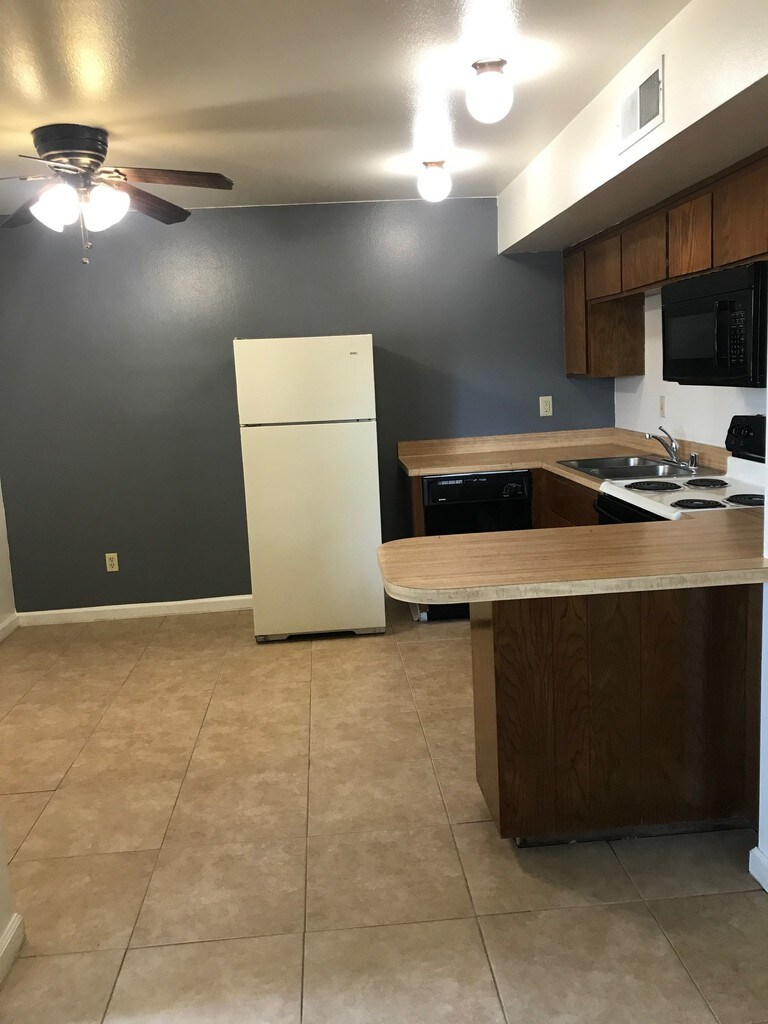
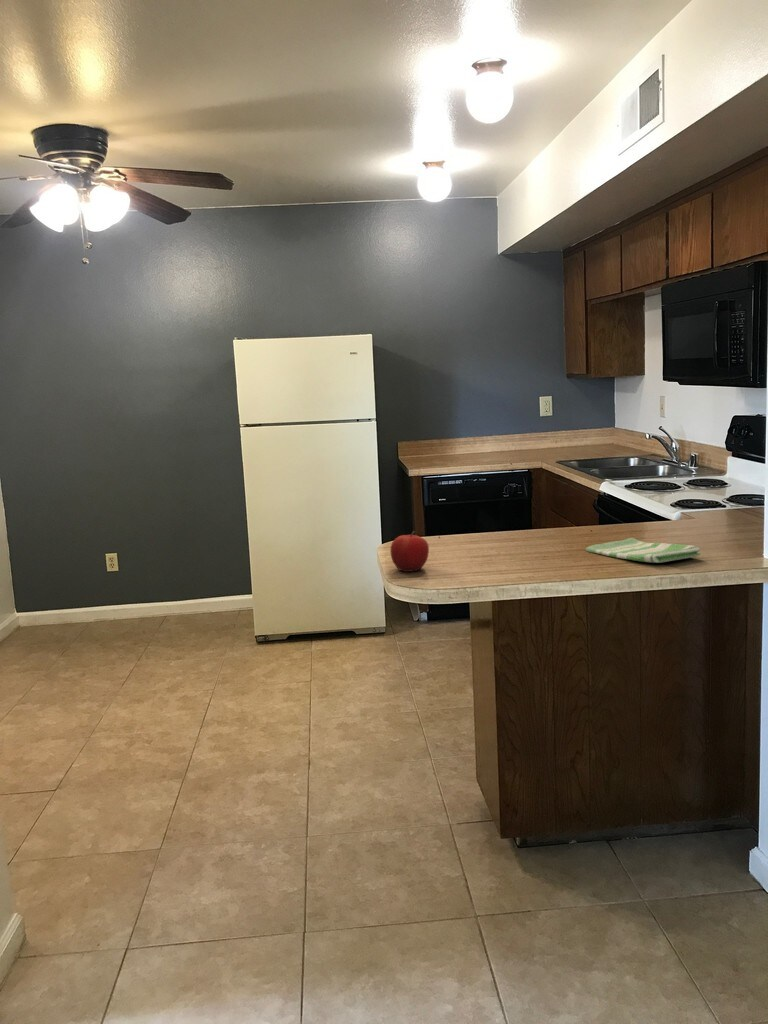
+ fruit (409, 551)
+ dish towel (642, 549)
